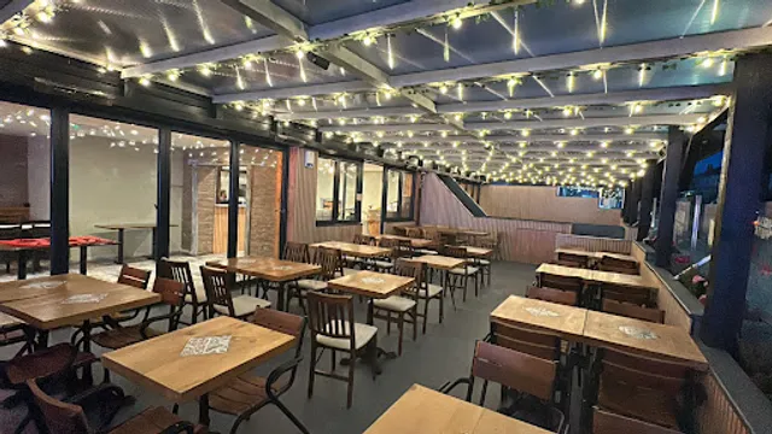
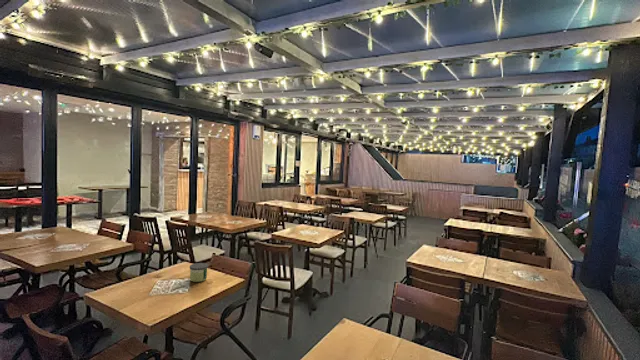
+ candle (198, 272)
